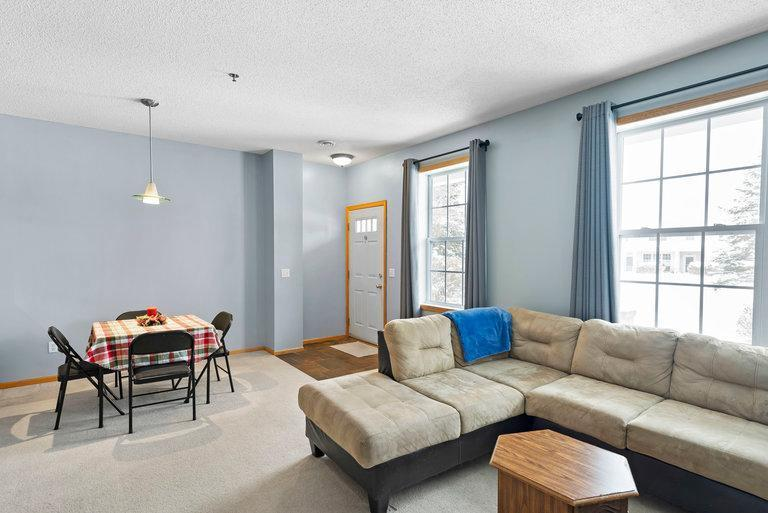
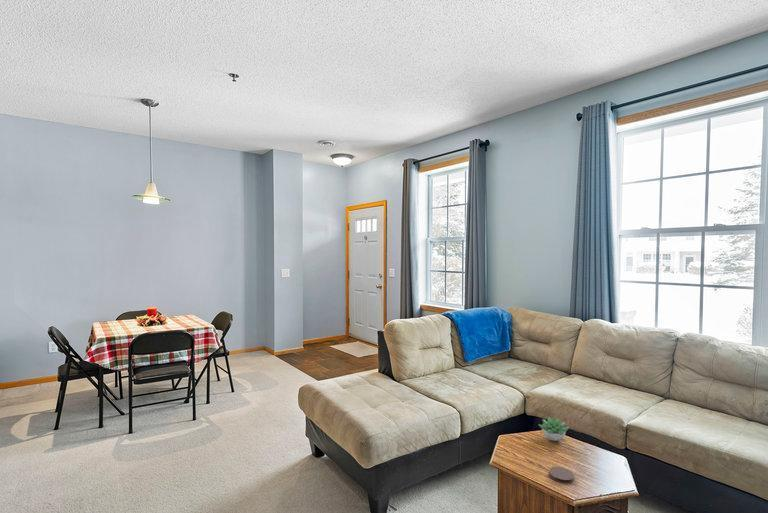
+ succulent plant (553, 429)
+ coaster (561, 474)
